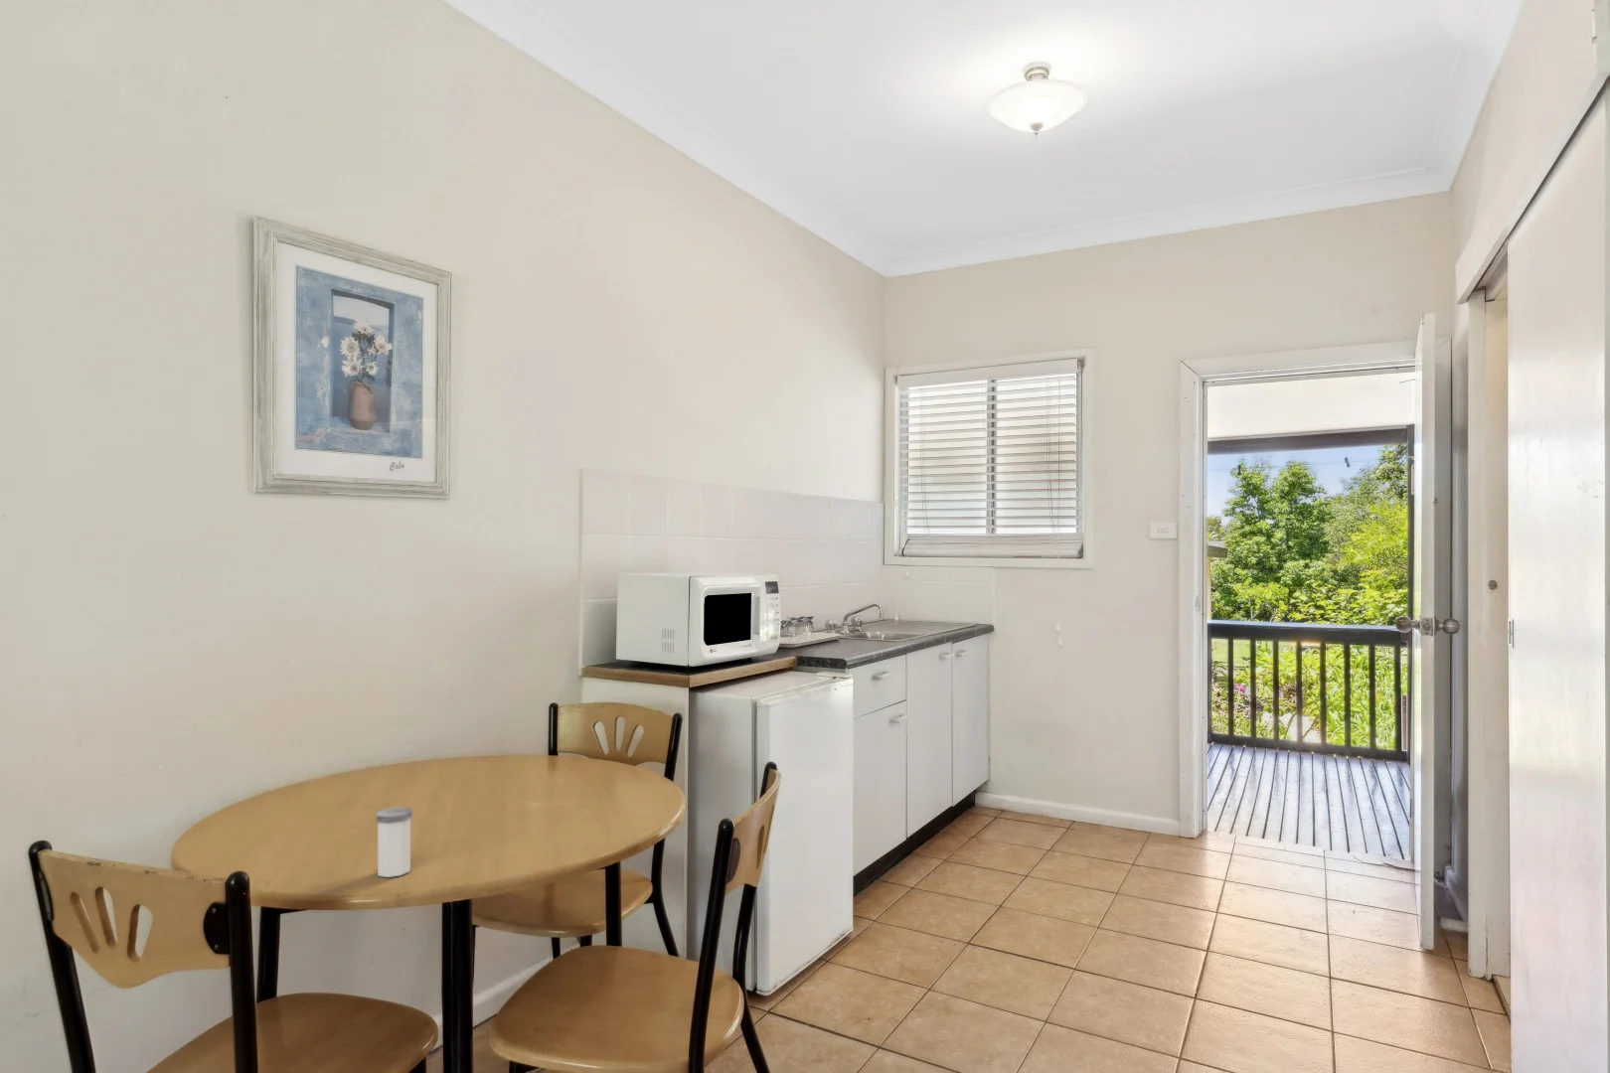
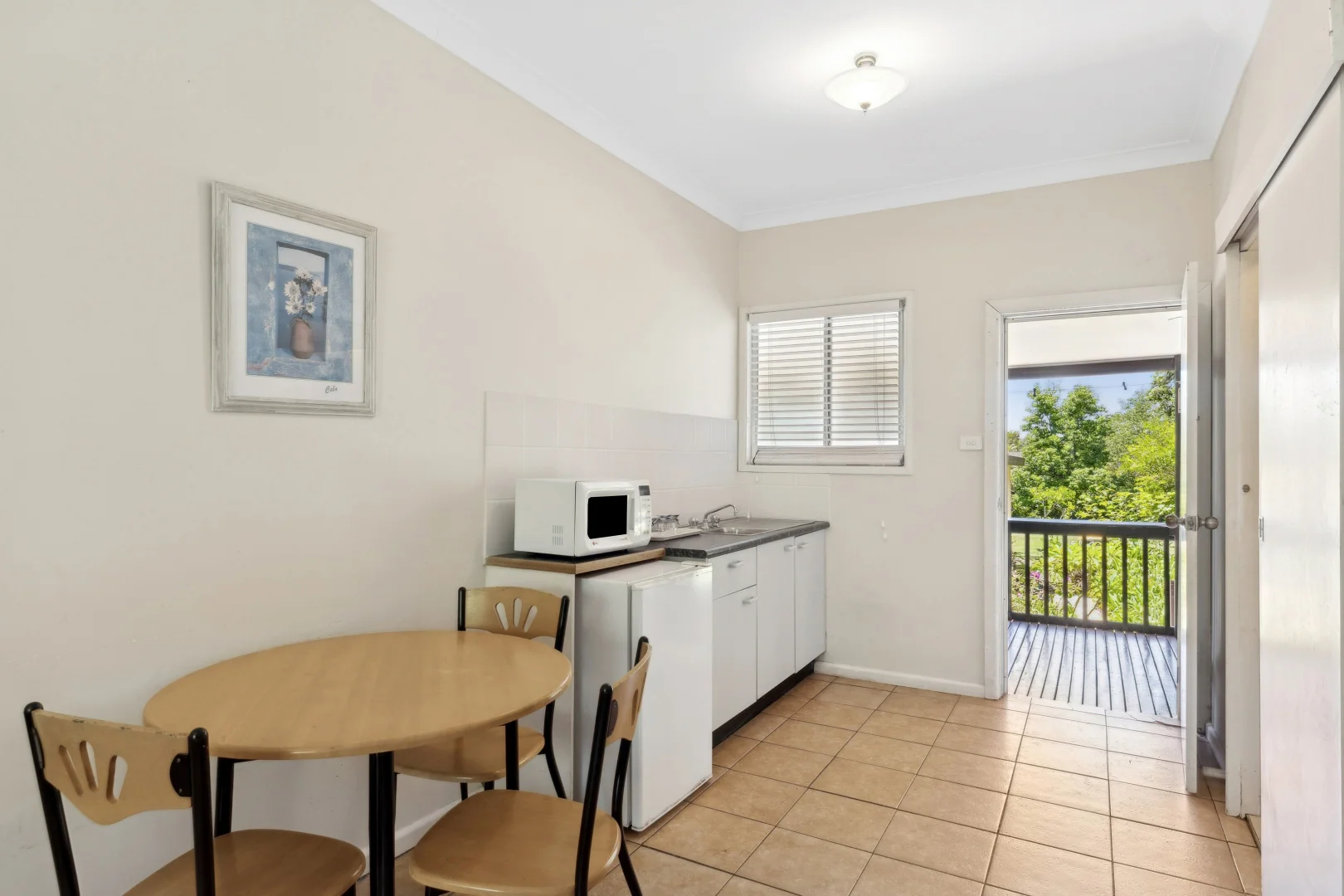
- salt shaker (394, 842)
